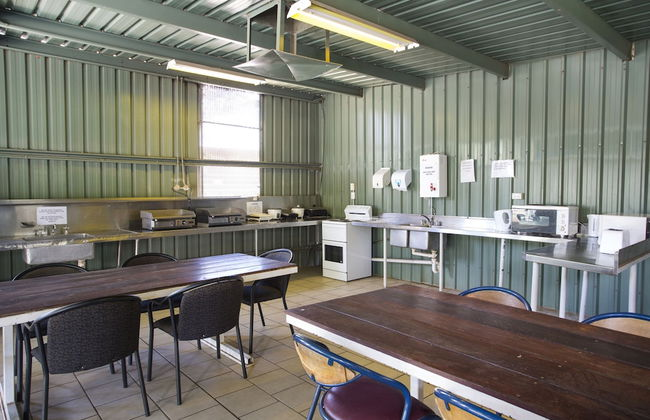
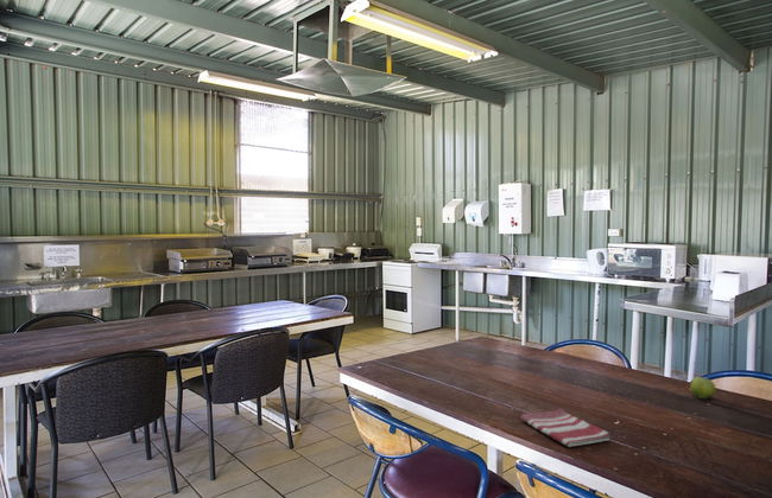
+ fruit (702, 387)
+ dish towel (563, 426)
